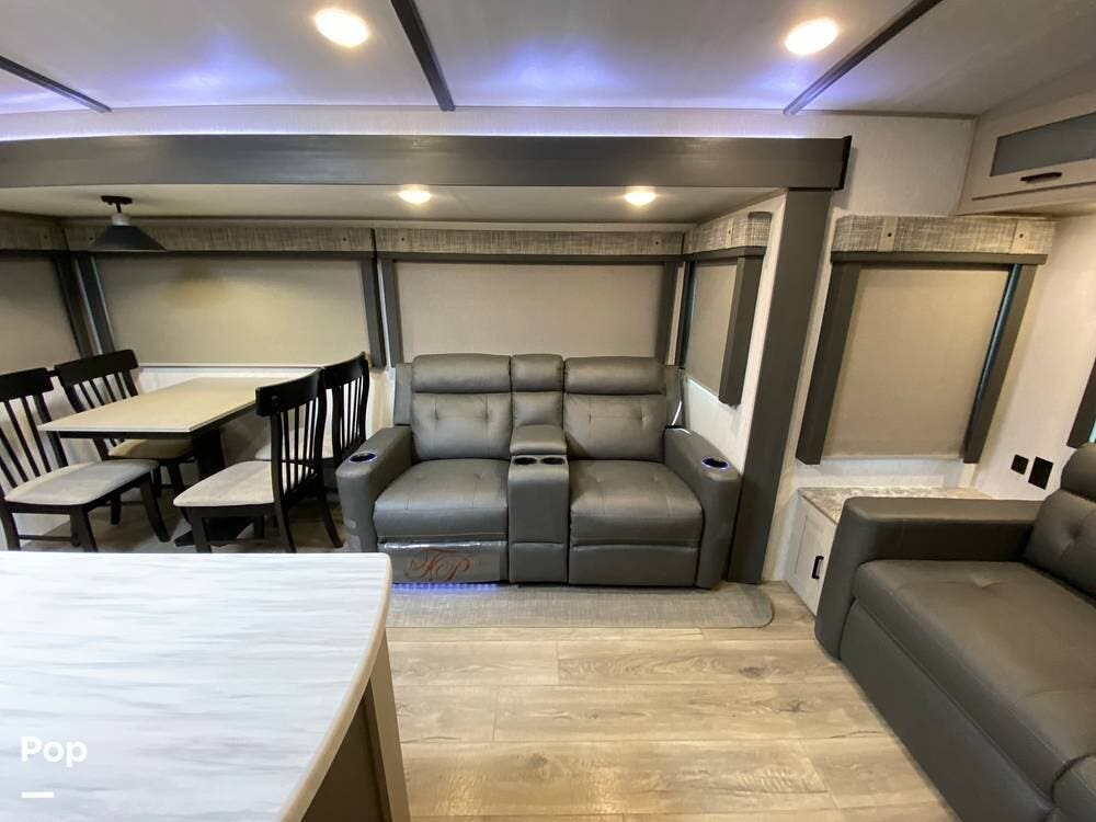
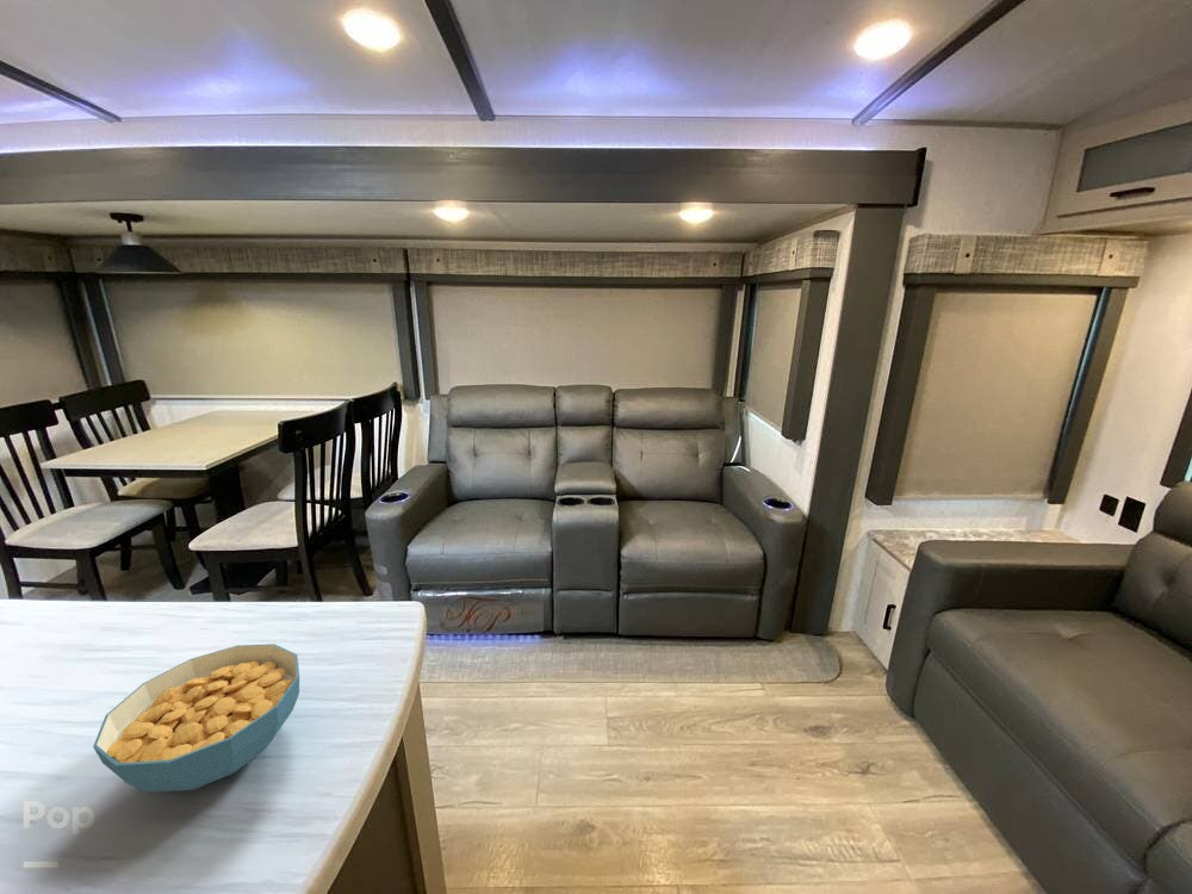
+ cereal bowl (215, 726)
